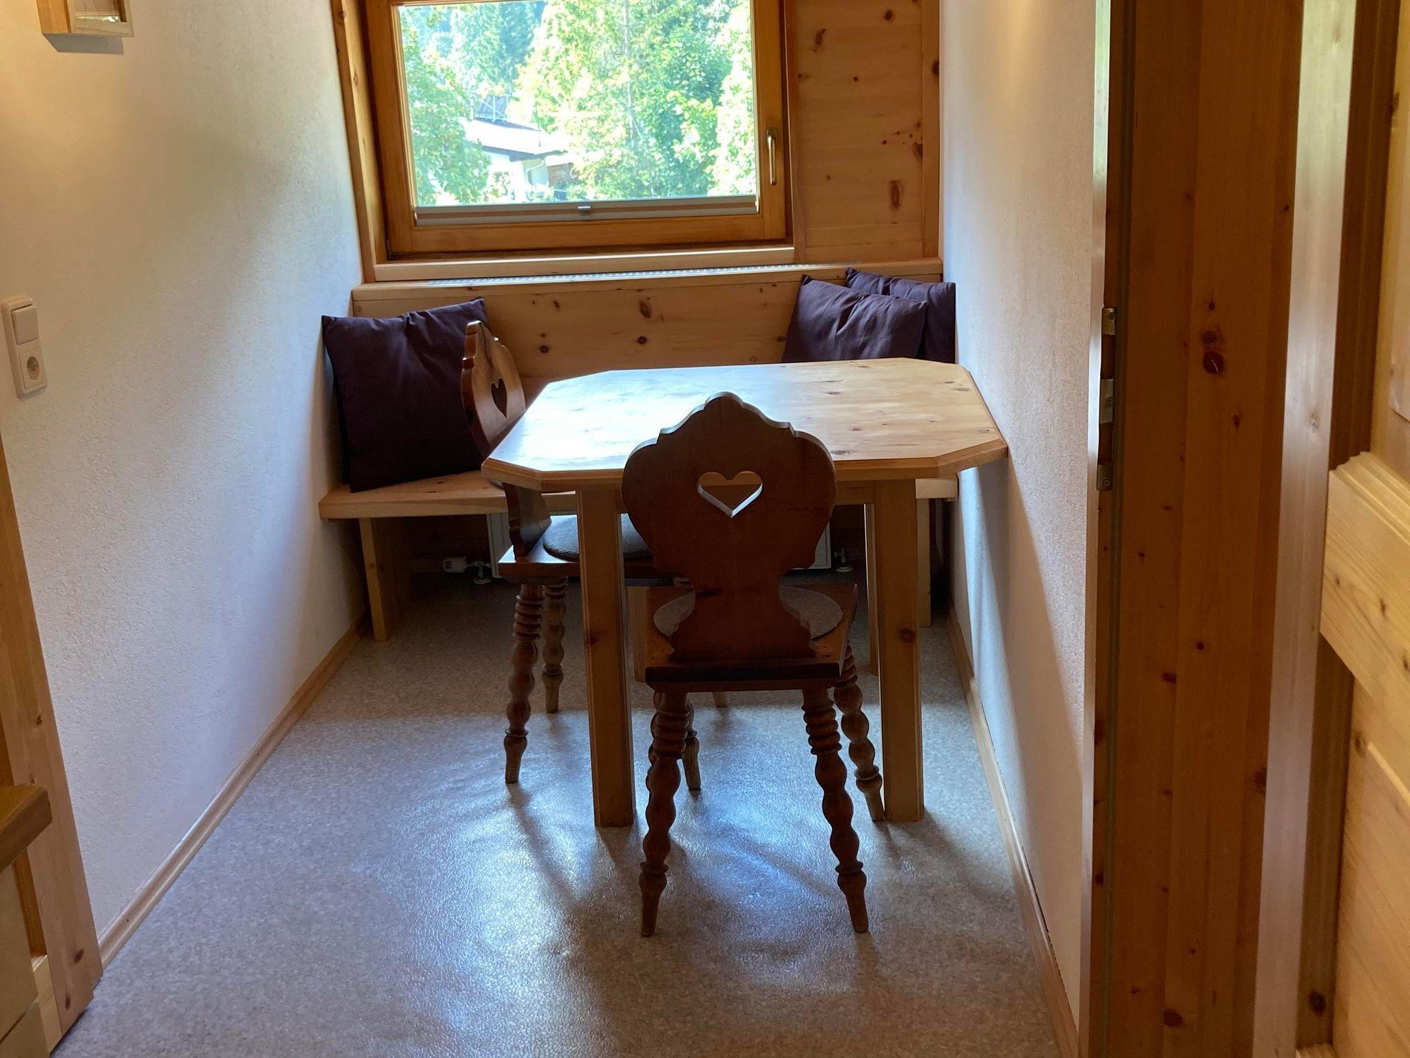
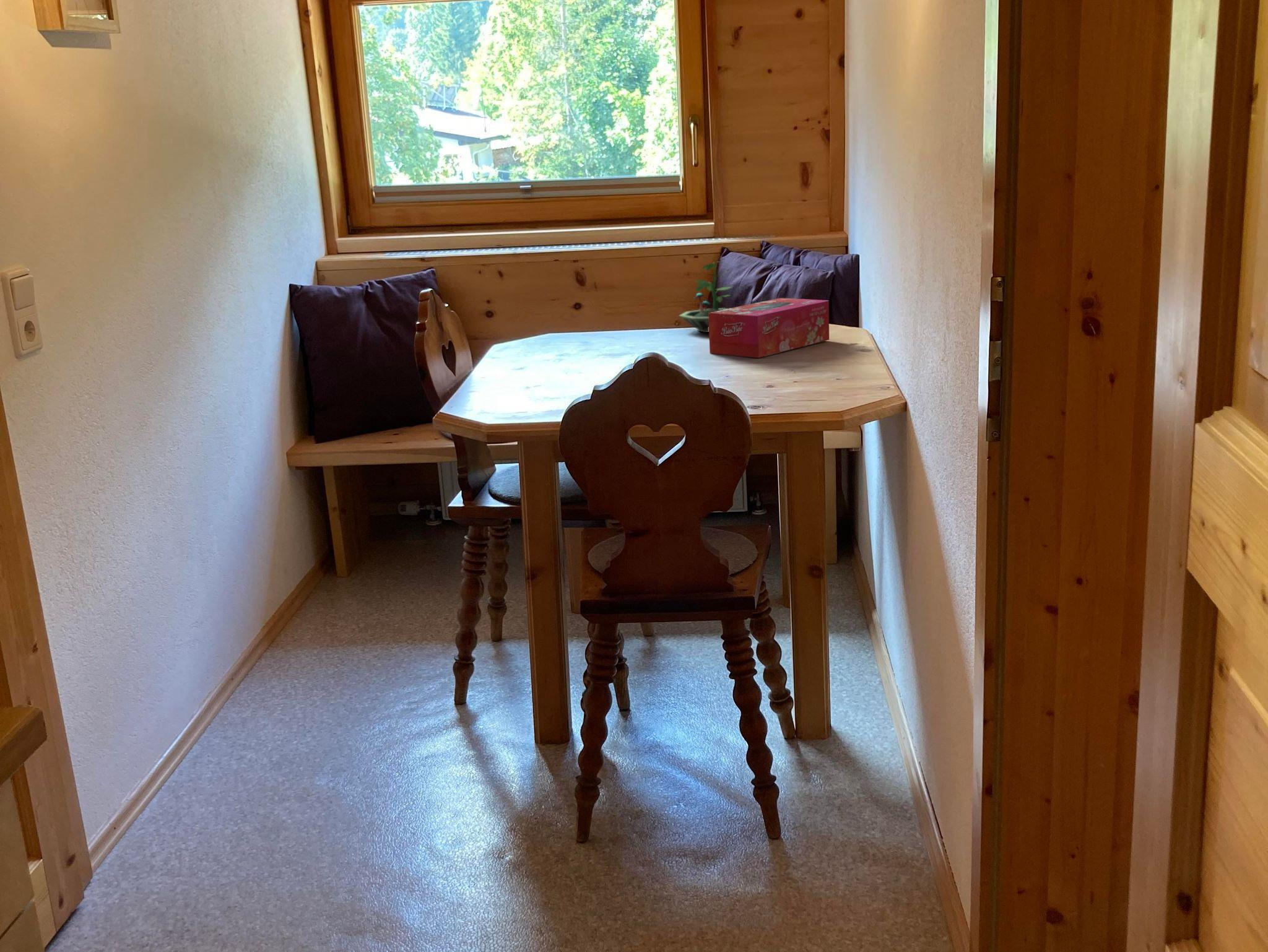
+ terrarium (714, 275)
+ tissue box (770, 326)
